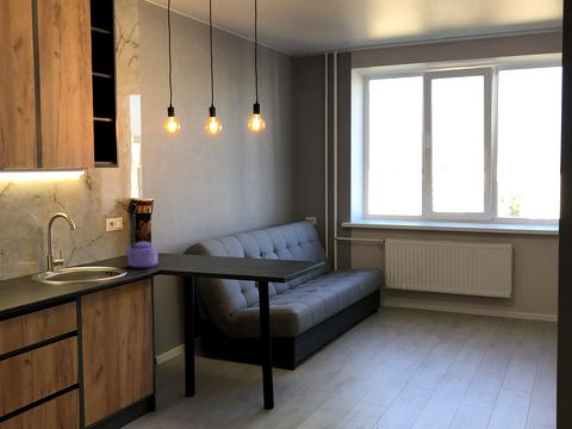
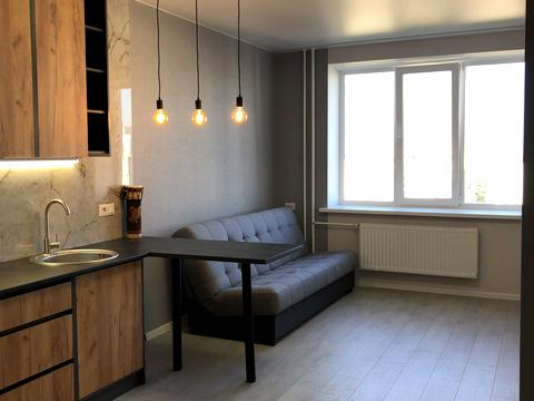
- kettle (138, 248)
